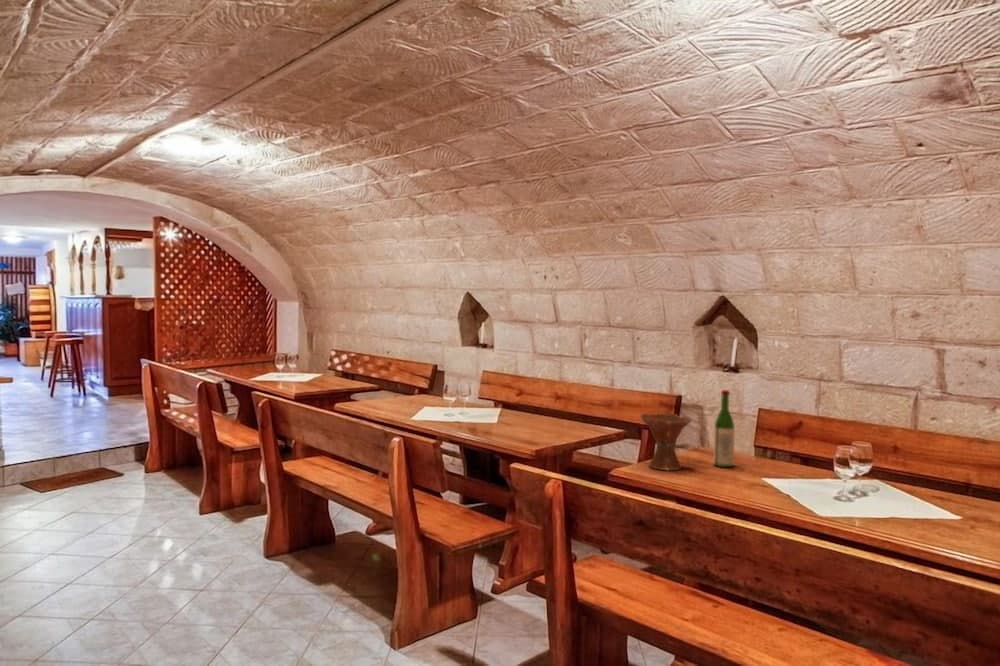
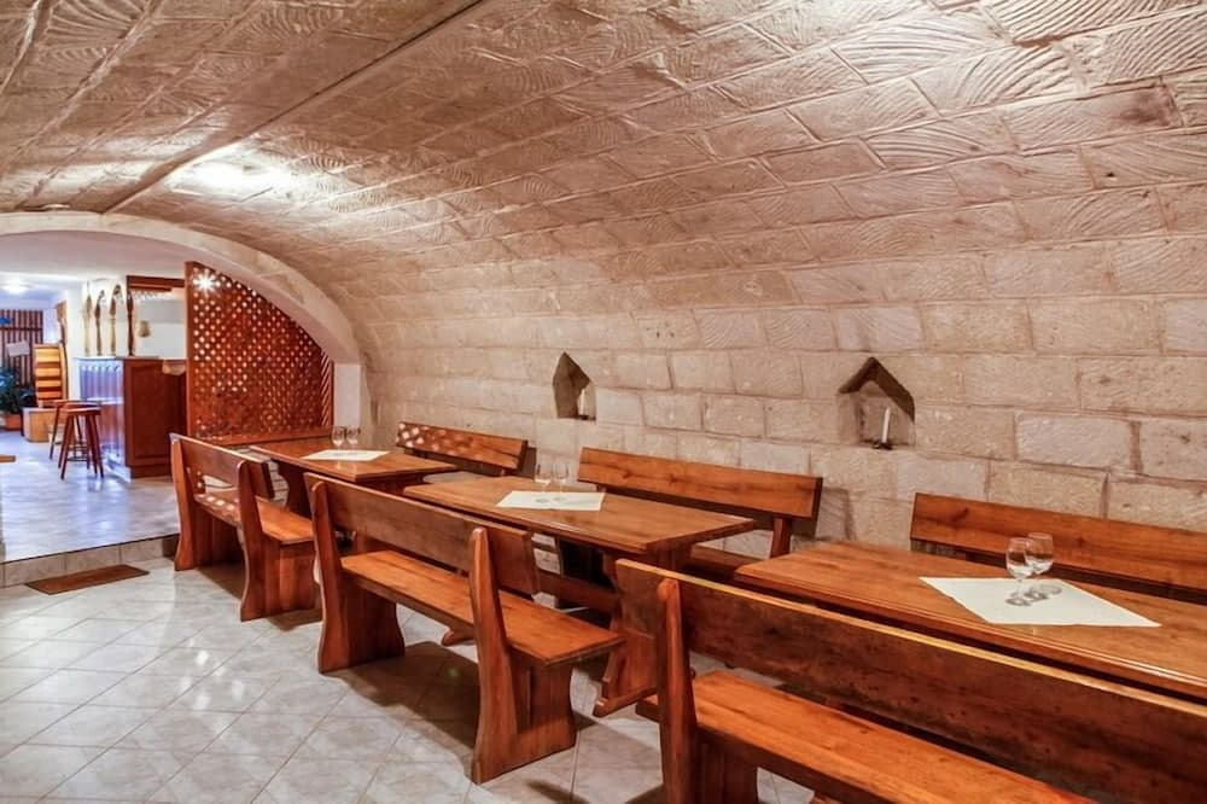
- wine bottle (724, 428)
- bowl (665, 441)
